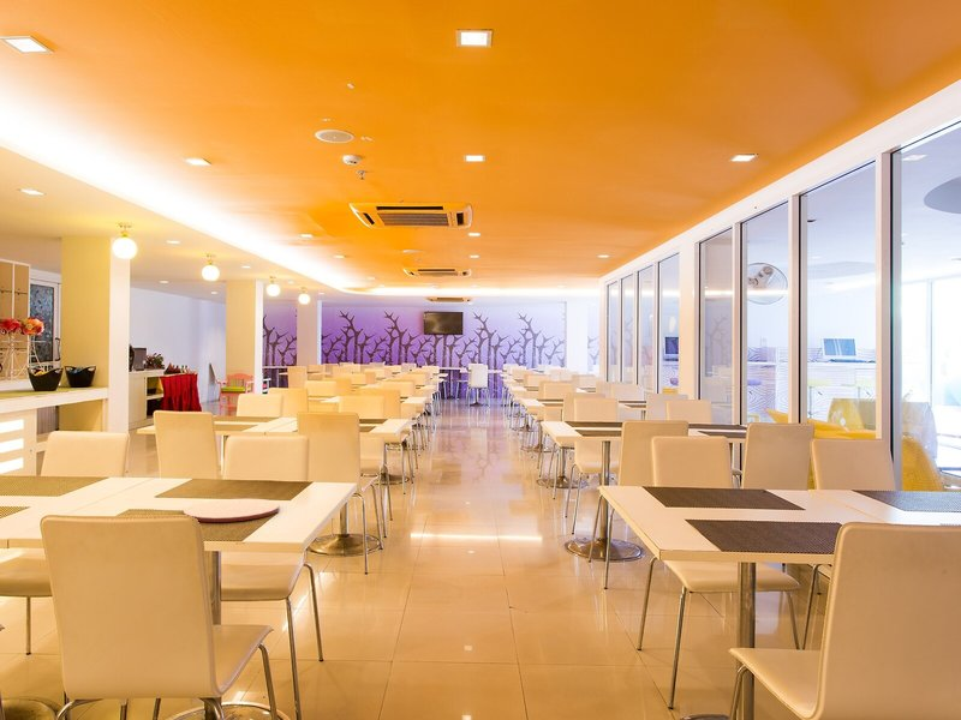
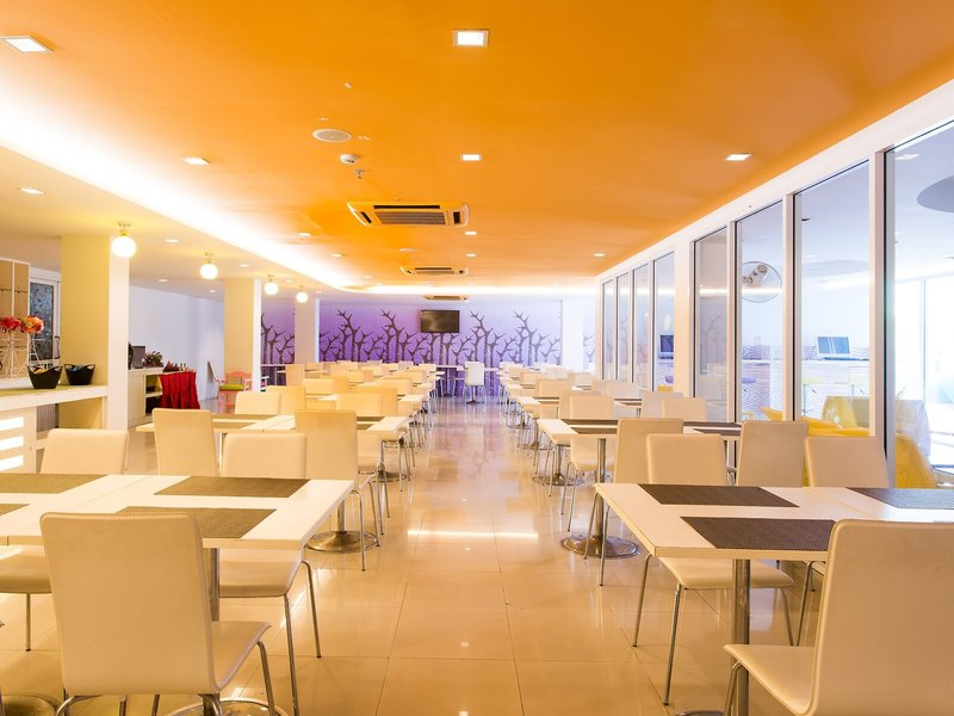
- plate (232, 509)
